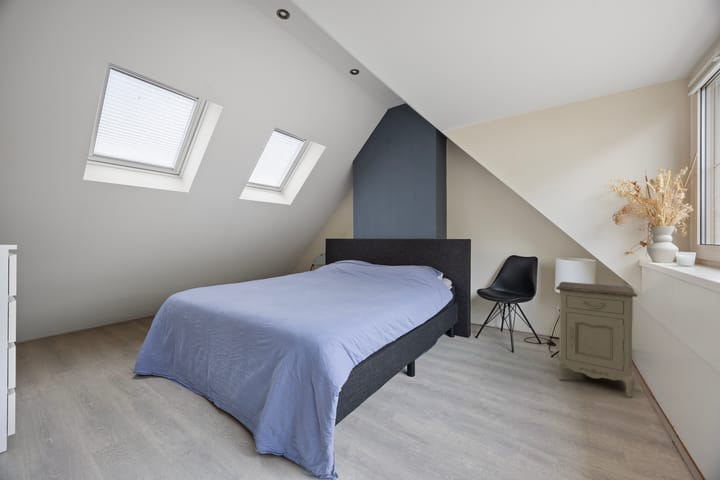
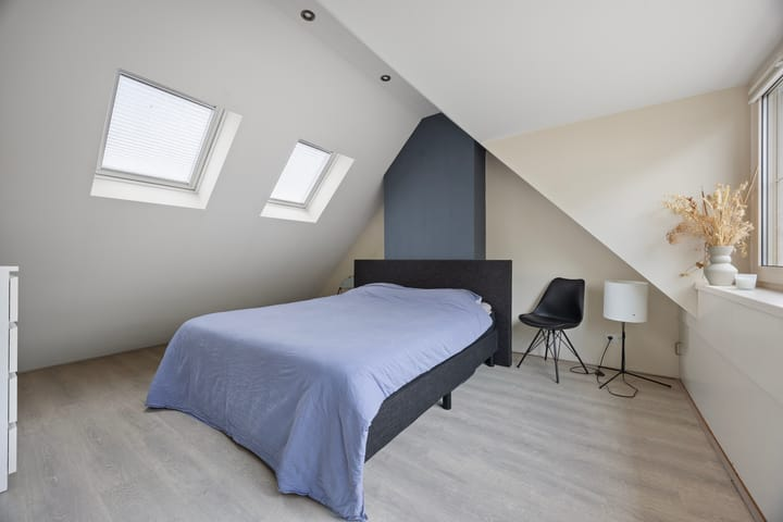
- nightstand (593, 333)
